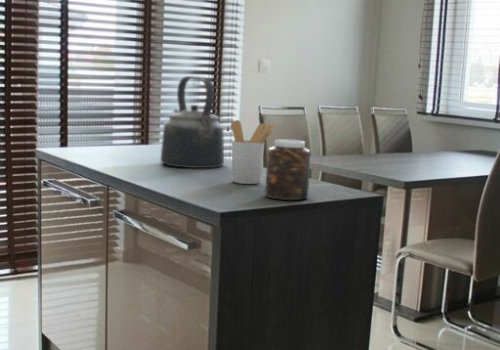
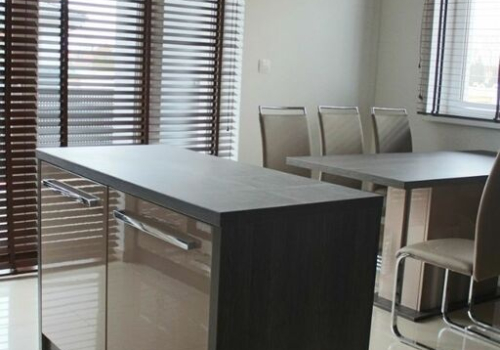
- utensil holder (253, 151)
- jar (288, 168)
- kettle (191, 120)
